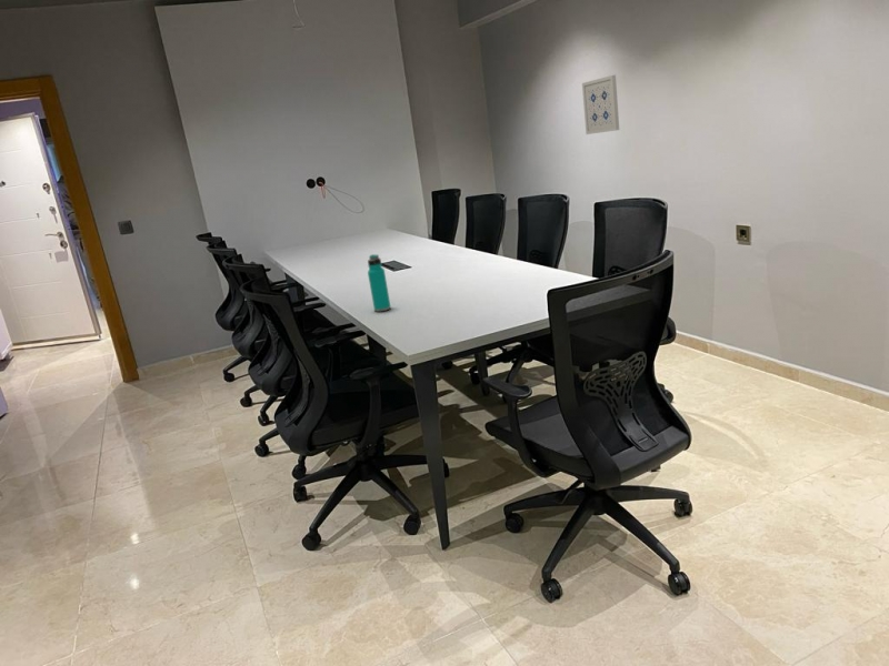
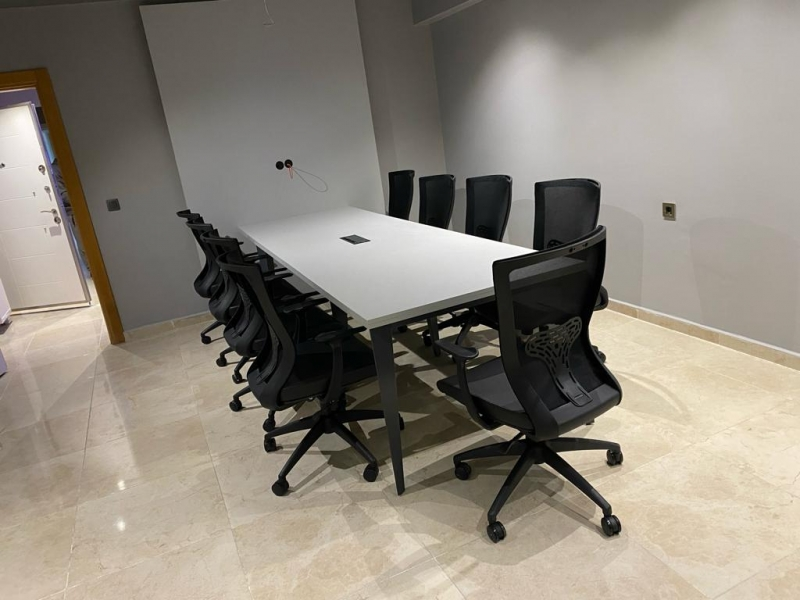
- wall art (600, 105)
- water bottle (378, 282)
